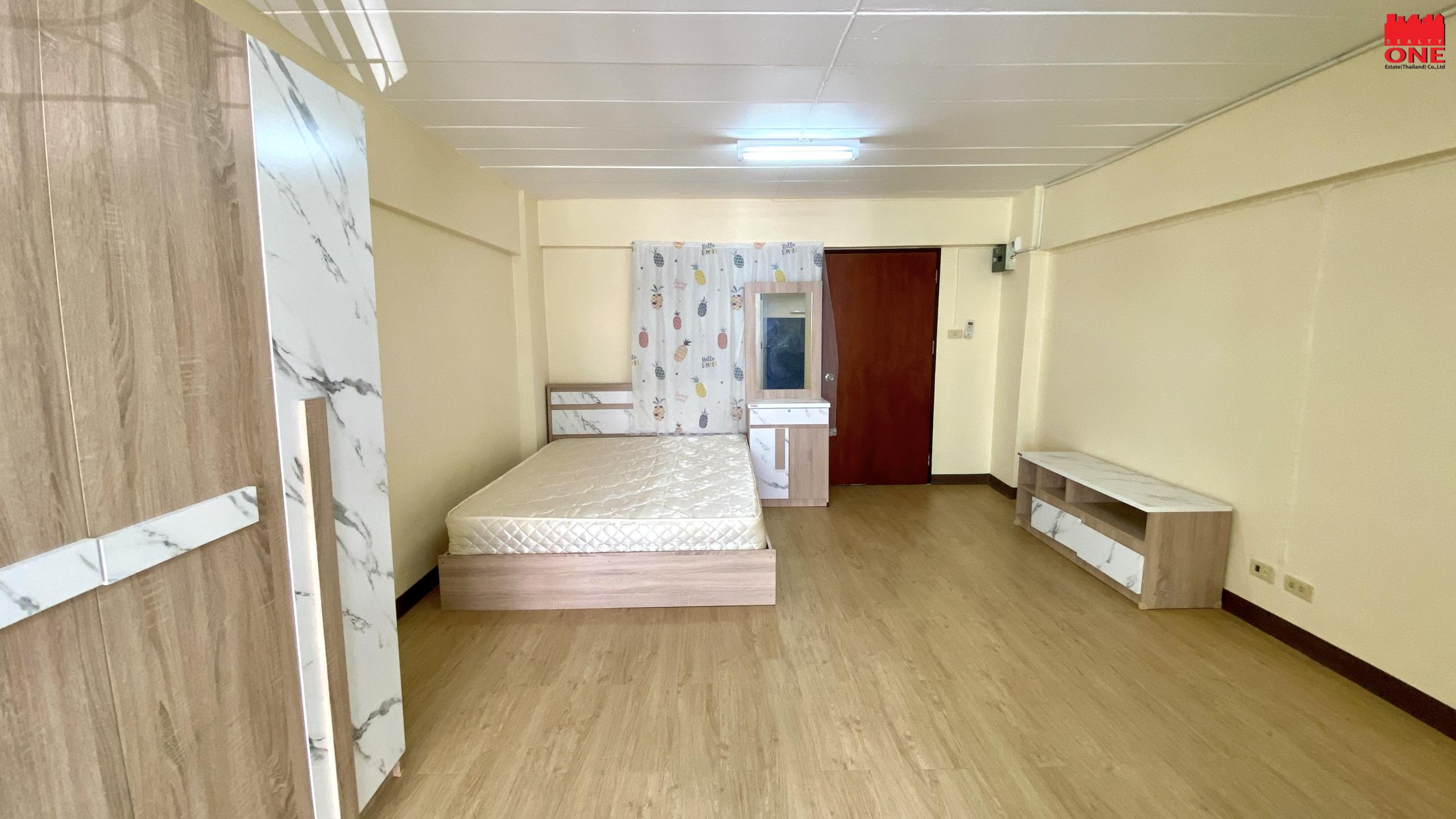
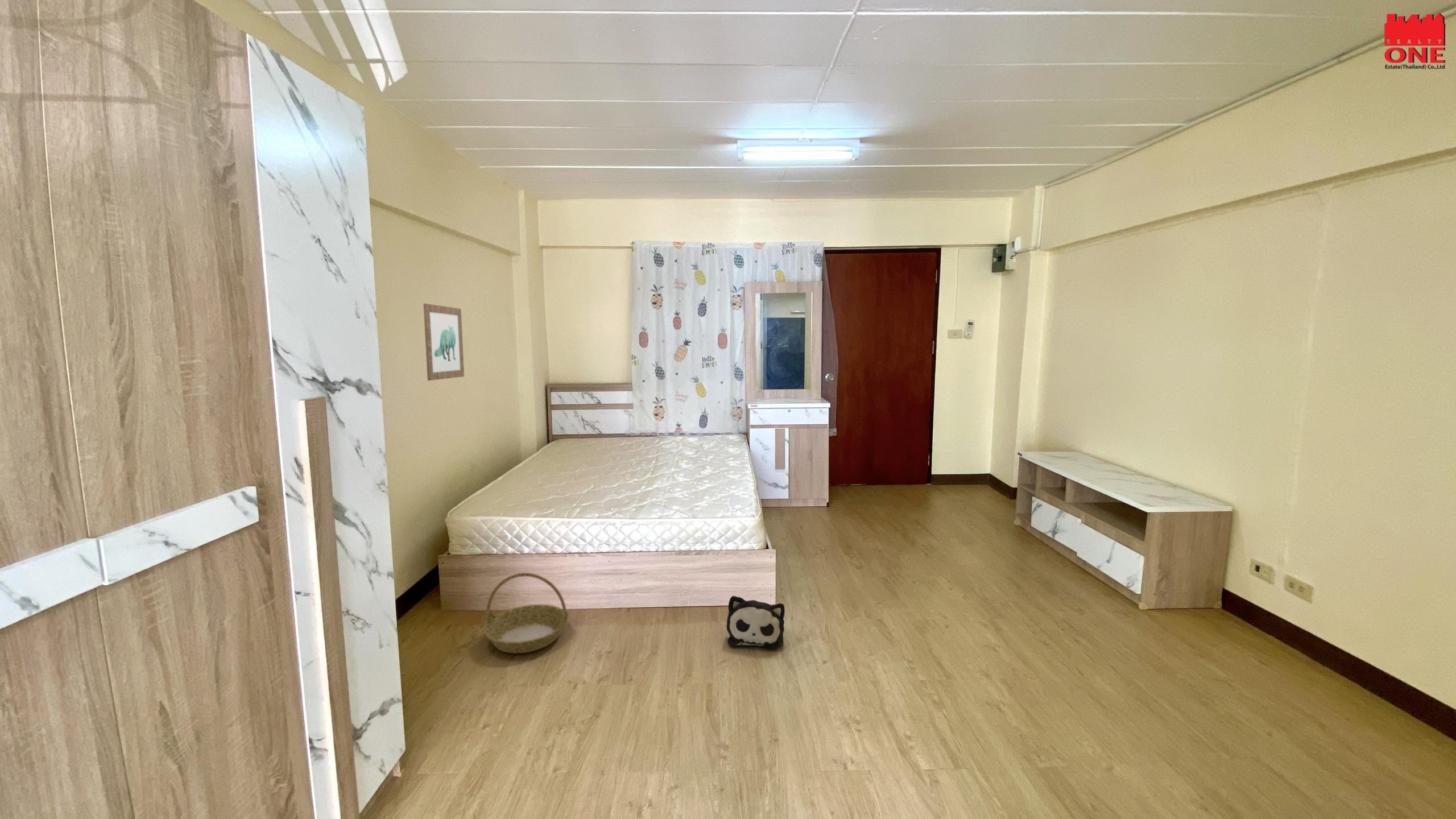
+ basket (526, 605)
+ plush toy (754, 610)
+ wall art (445, 342)
